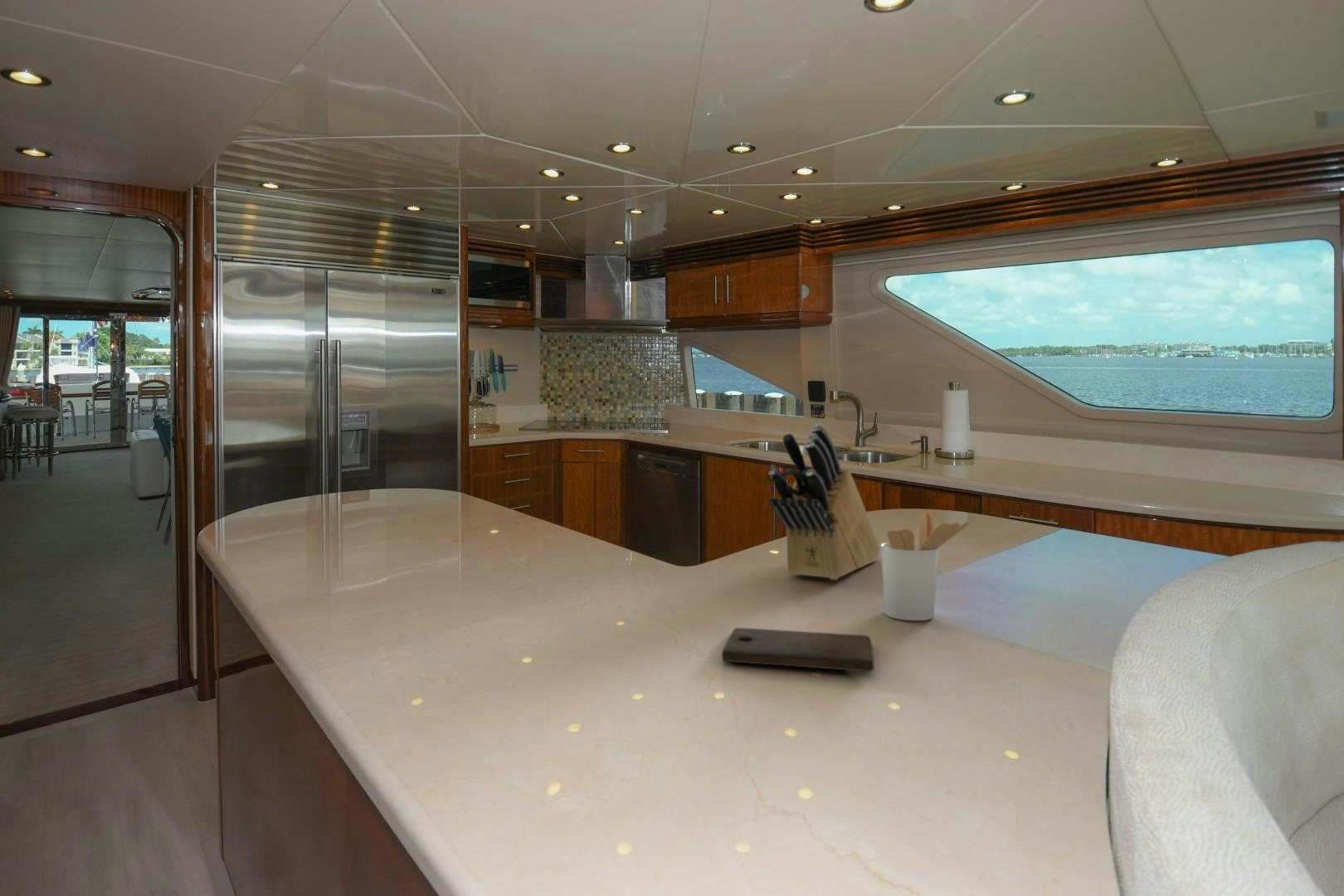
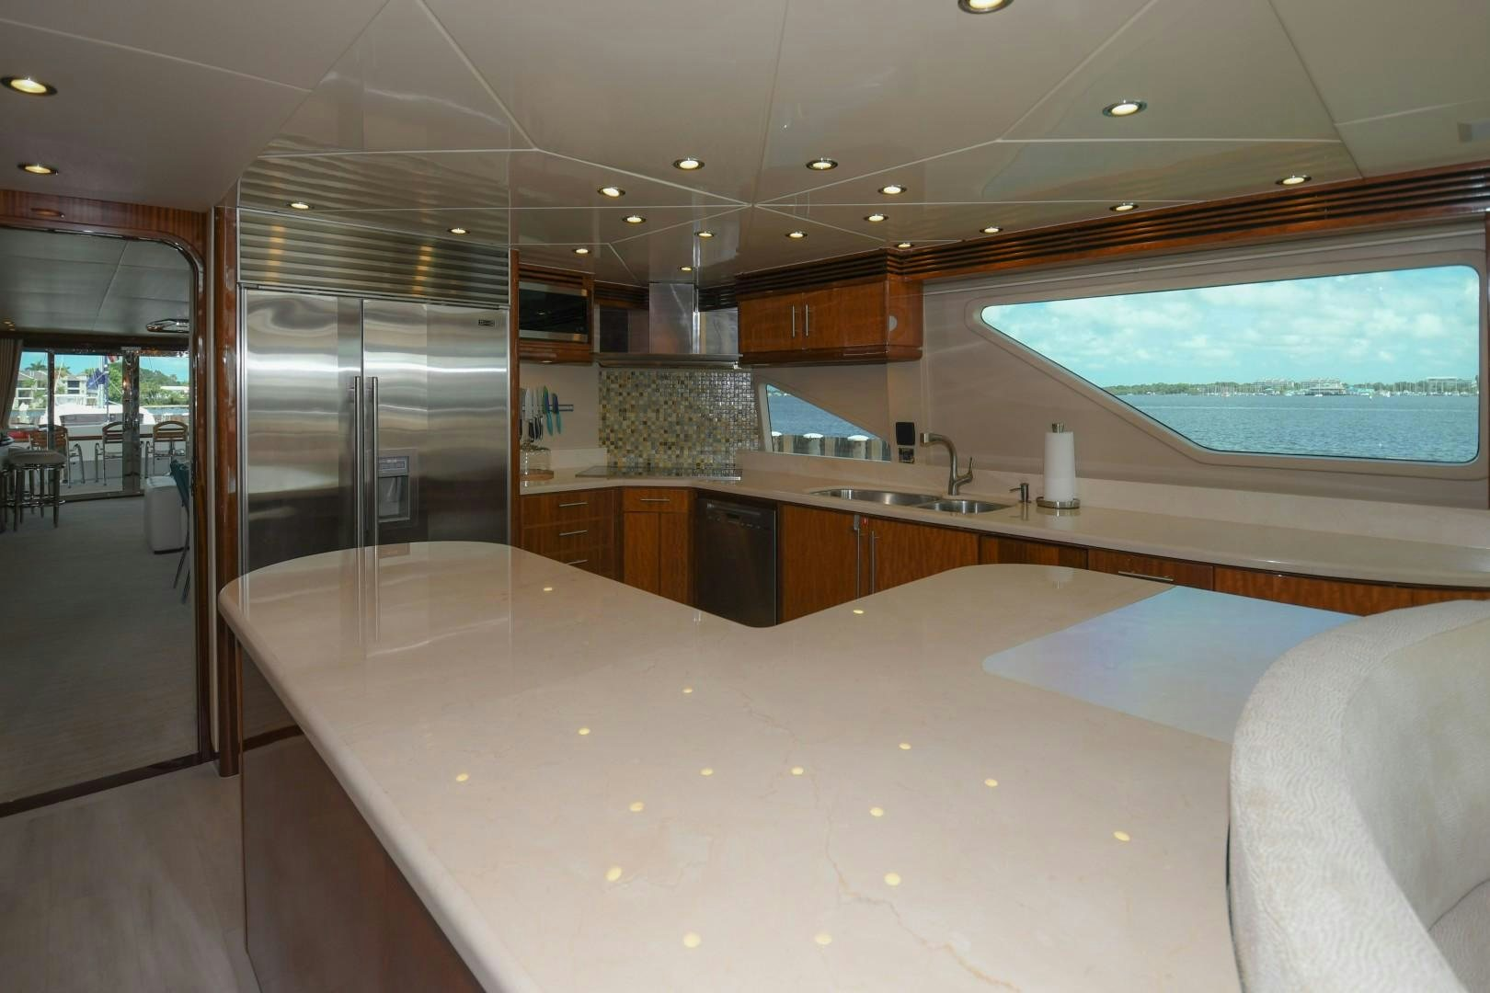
- cutting board (798, 647)
- utensil holder (922, 565)
- knife block (826, 498)
